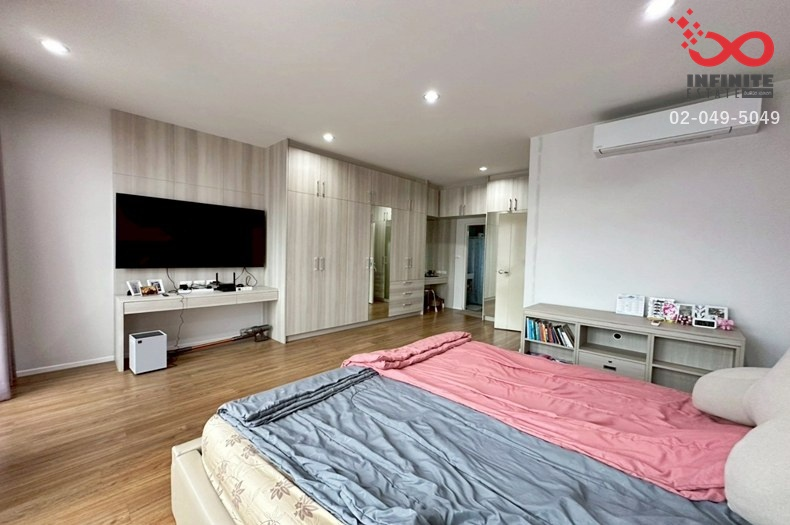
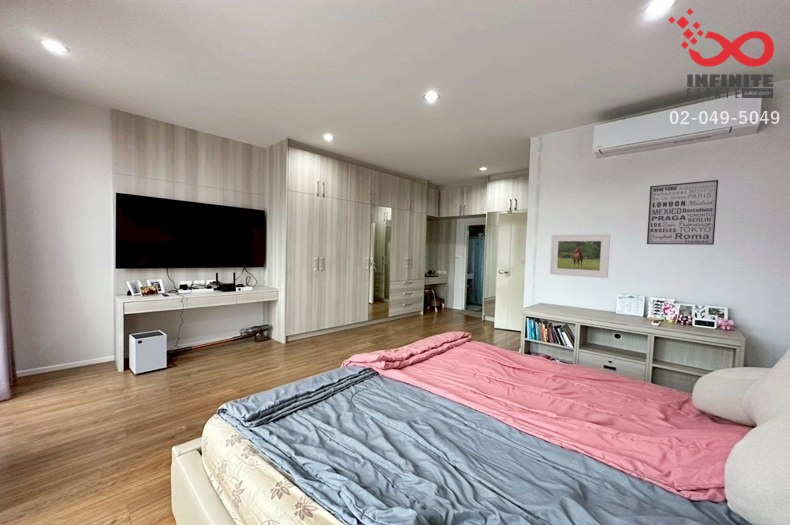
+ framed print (578, 255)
+ wall art (680, 214)
